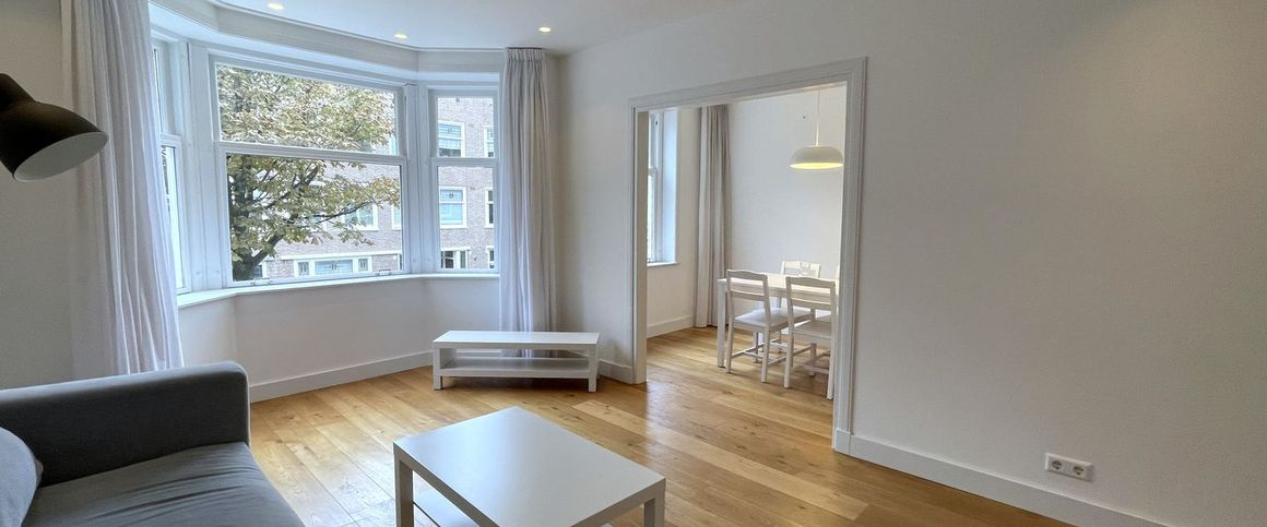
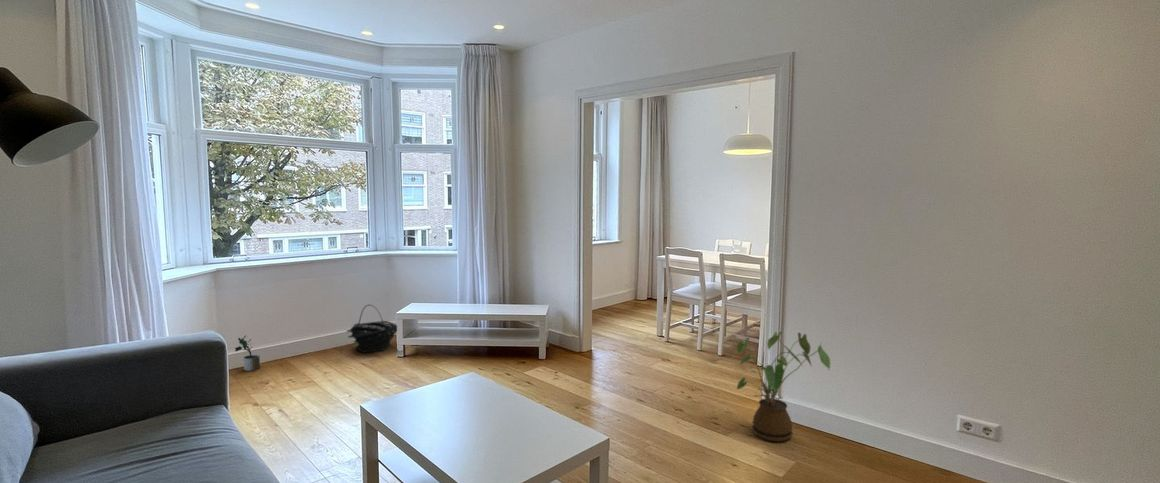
+ house plant (777, 387)
+ basket (372, 326)
+ potted plant (248, 351)
